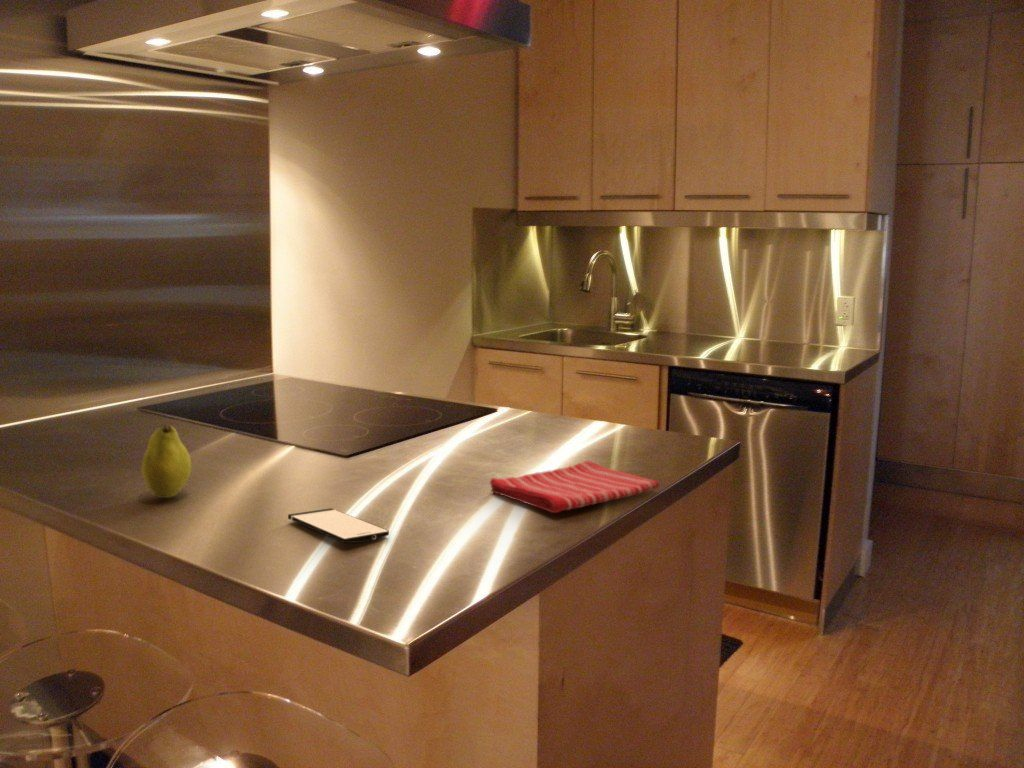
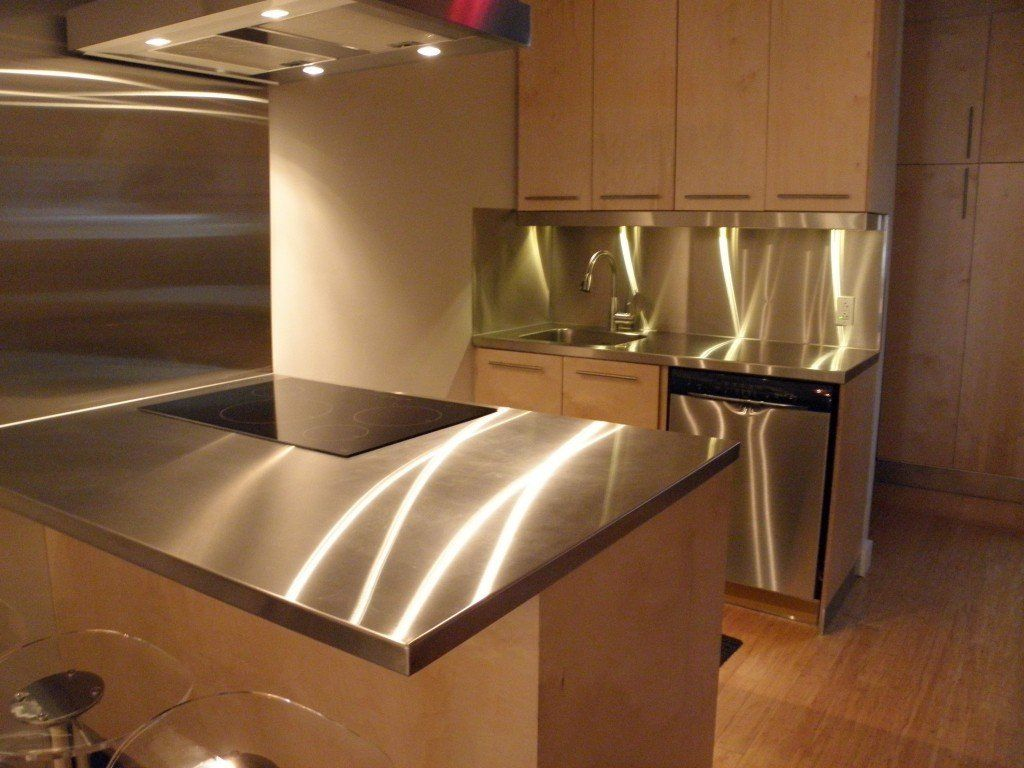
- dish towel (573, 484)
- fruit (165, 459)
- smartphone (337, 525)
